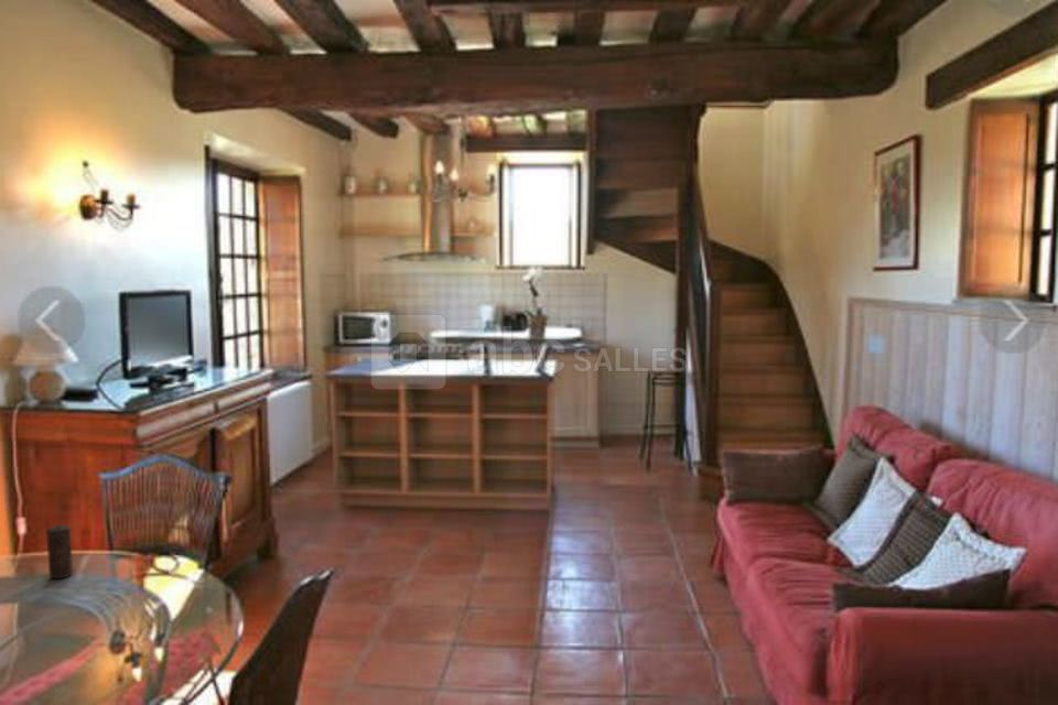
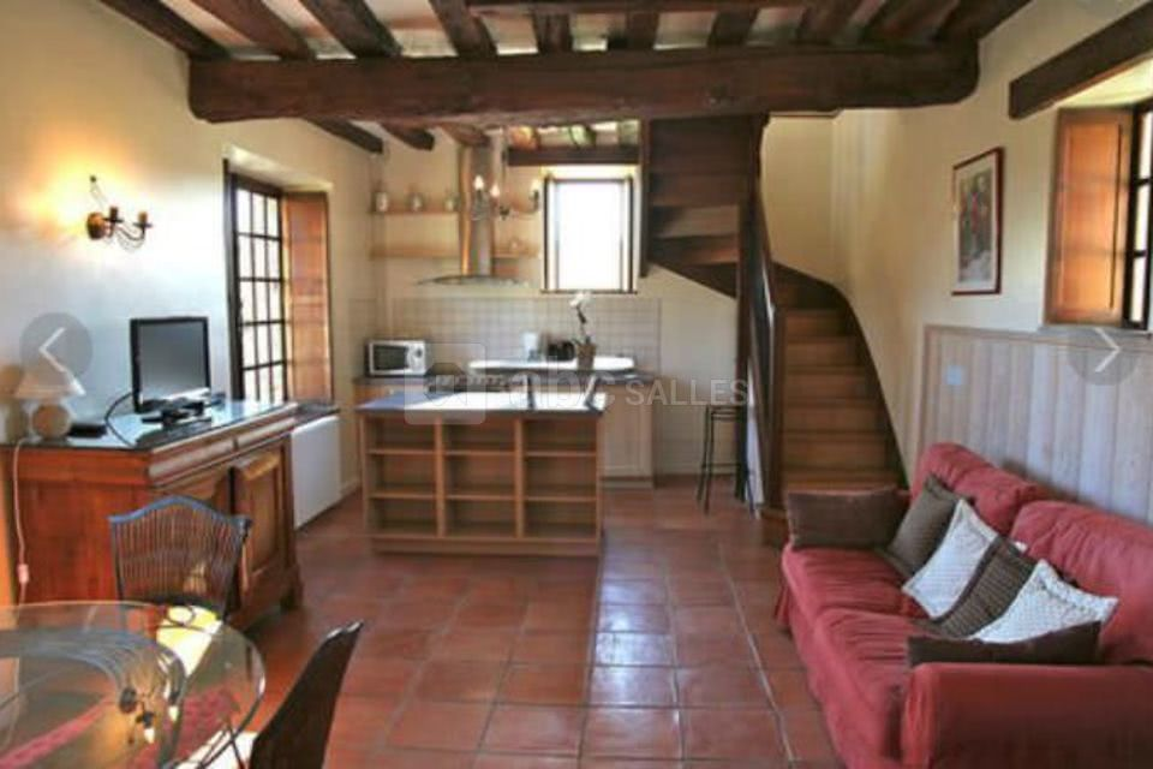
- candle (60, 551)
